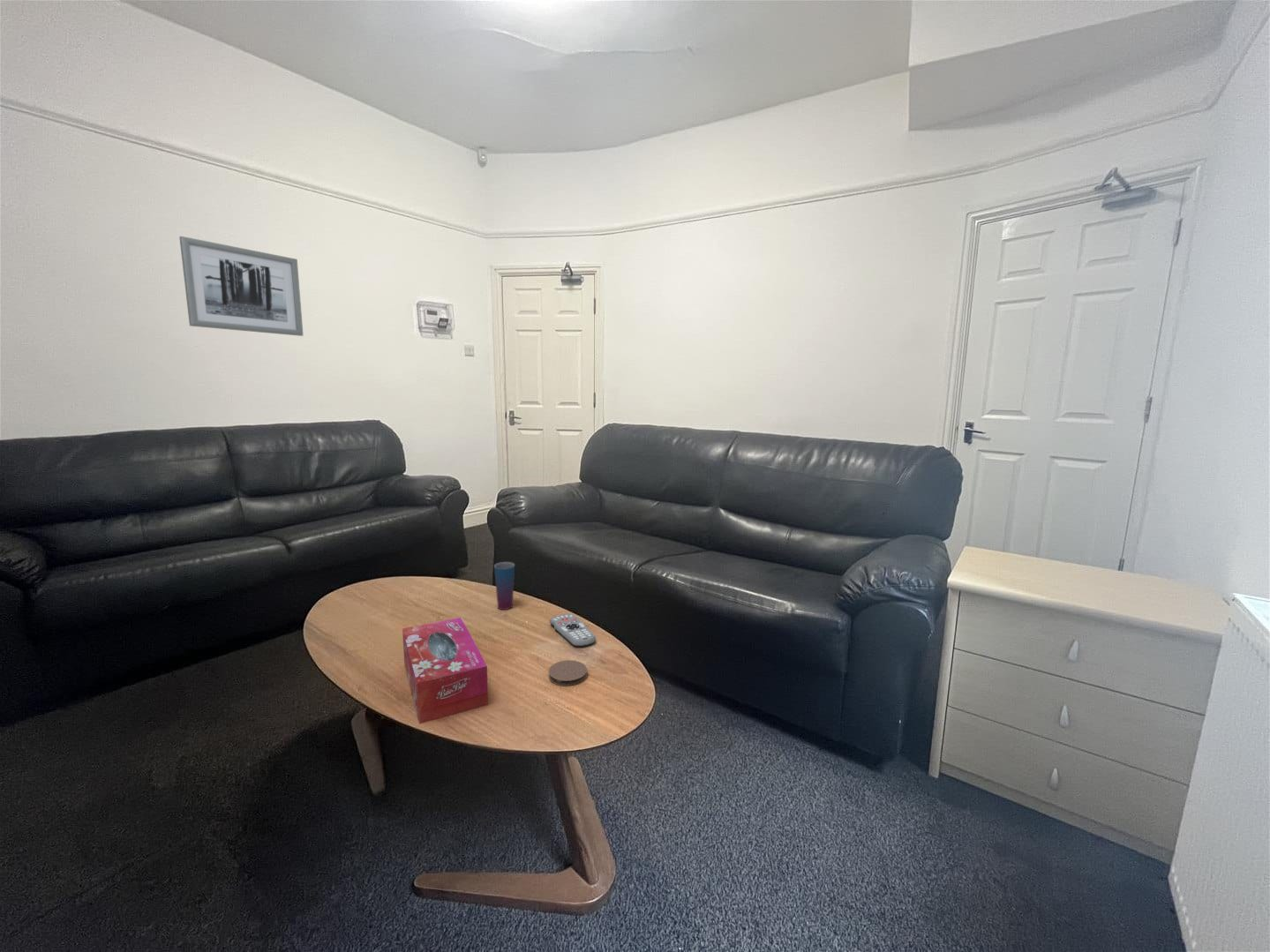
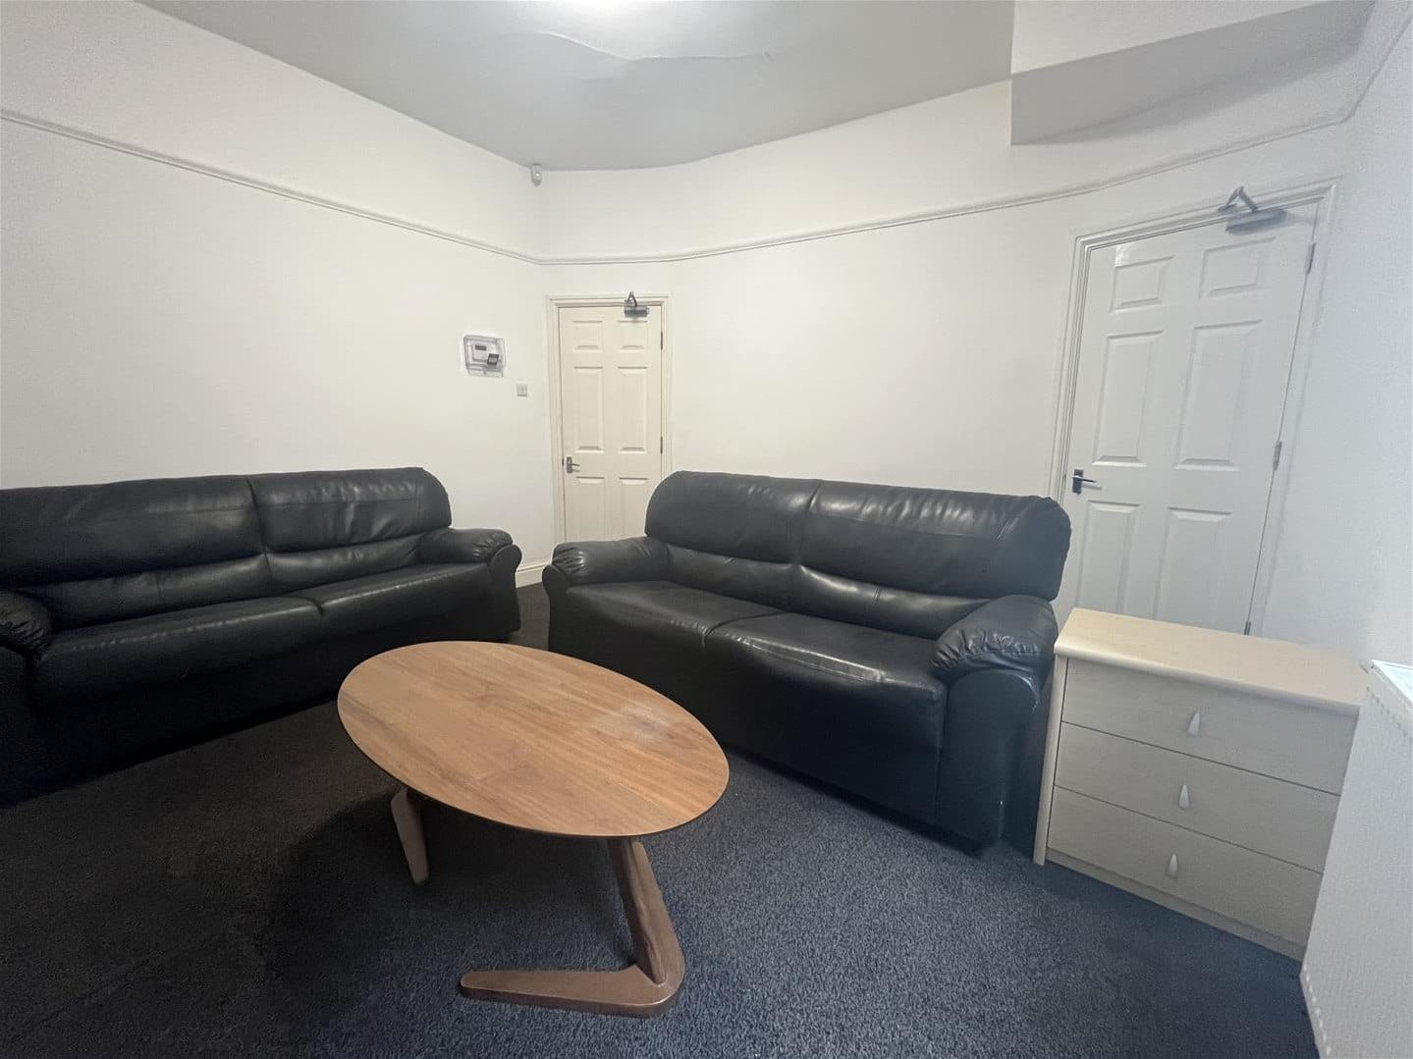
- cup (505, 586)
- tissue box (442, 664)
- coaster (567, 672)
- wall art (246, 290)
- remote control (573, 630)
